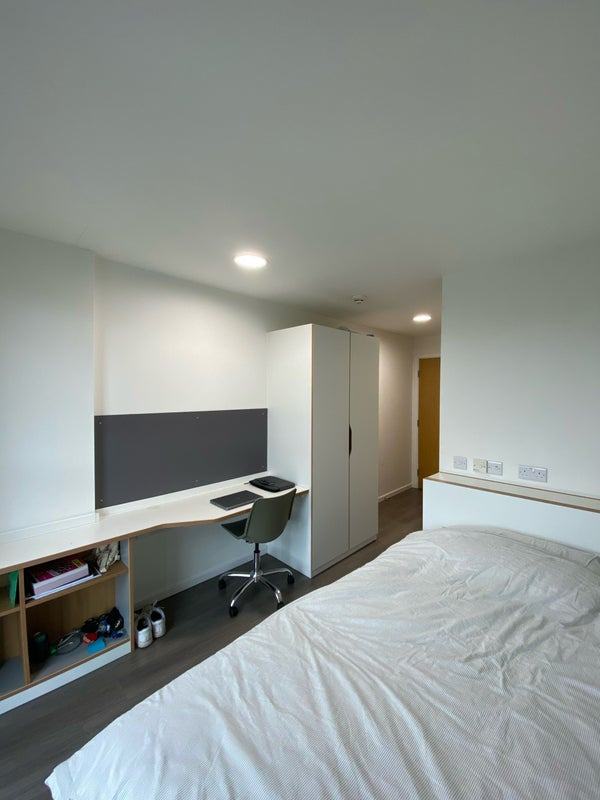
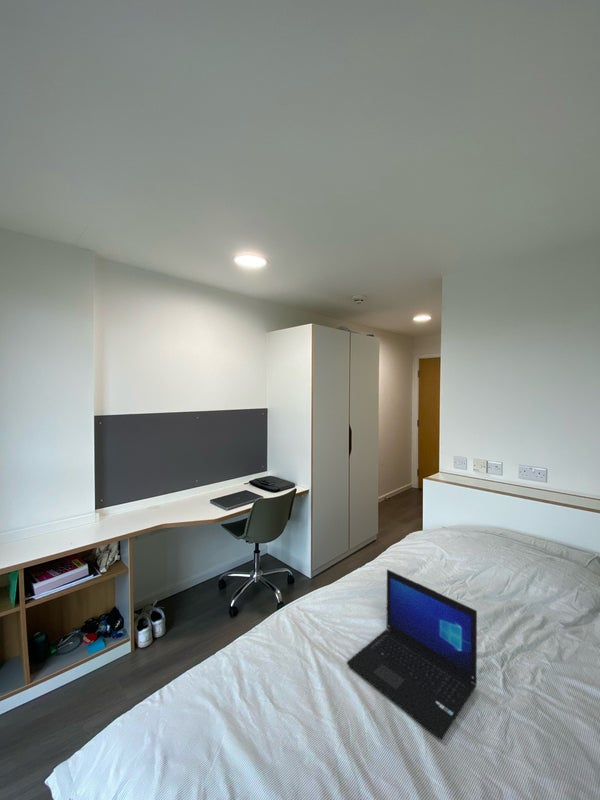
+ laptop (409, 638)
